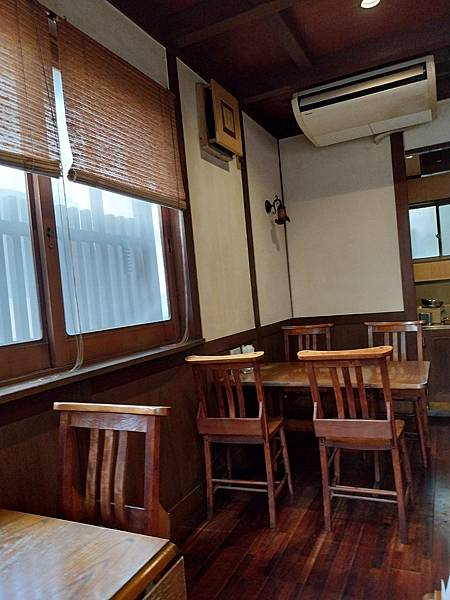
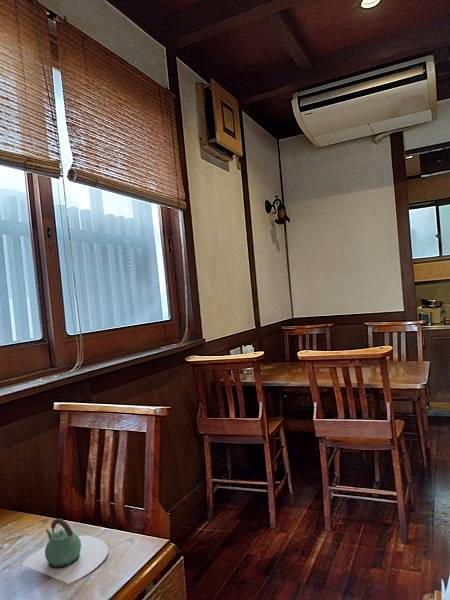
+ teapot (62, 539)
